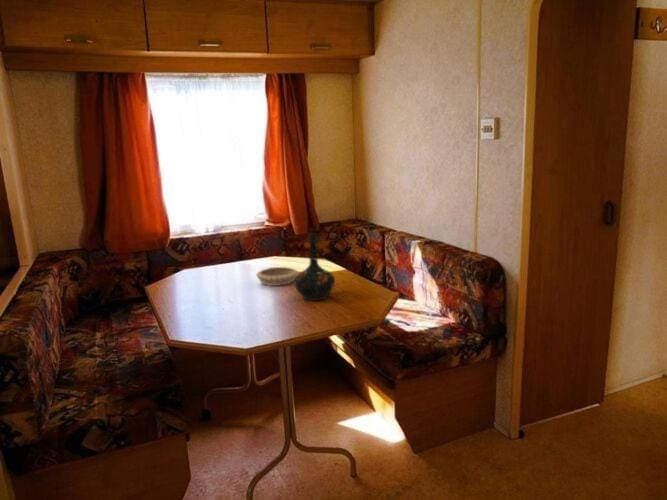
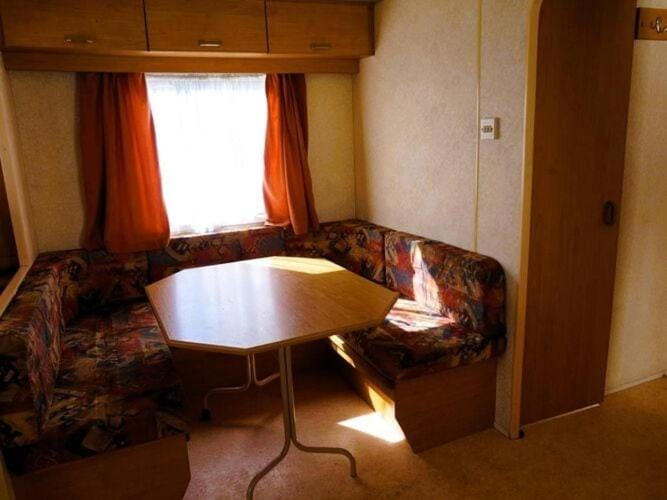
- bottle (313, 265)
- decorative bowl (277, 276)
